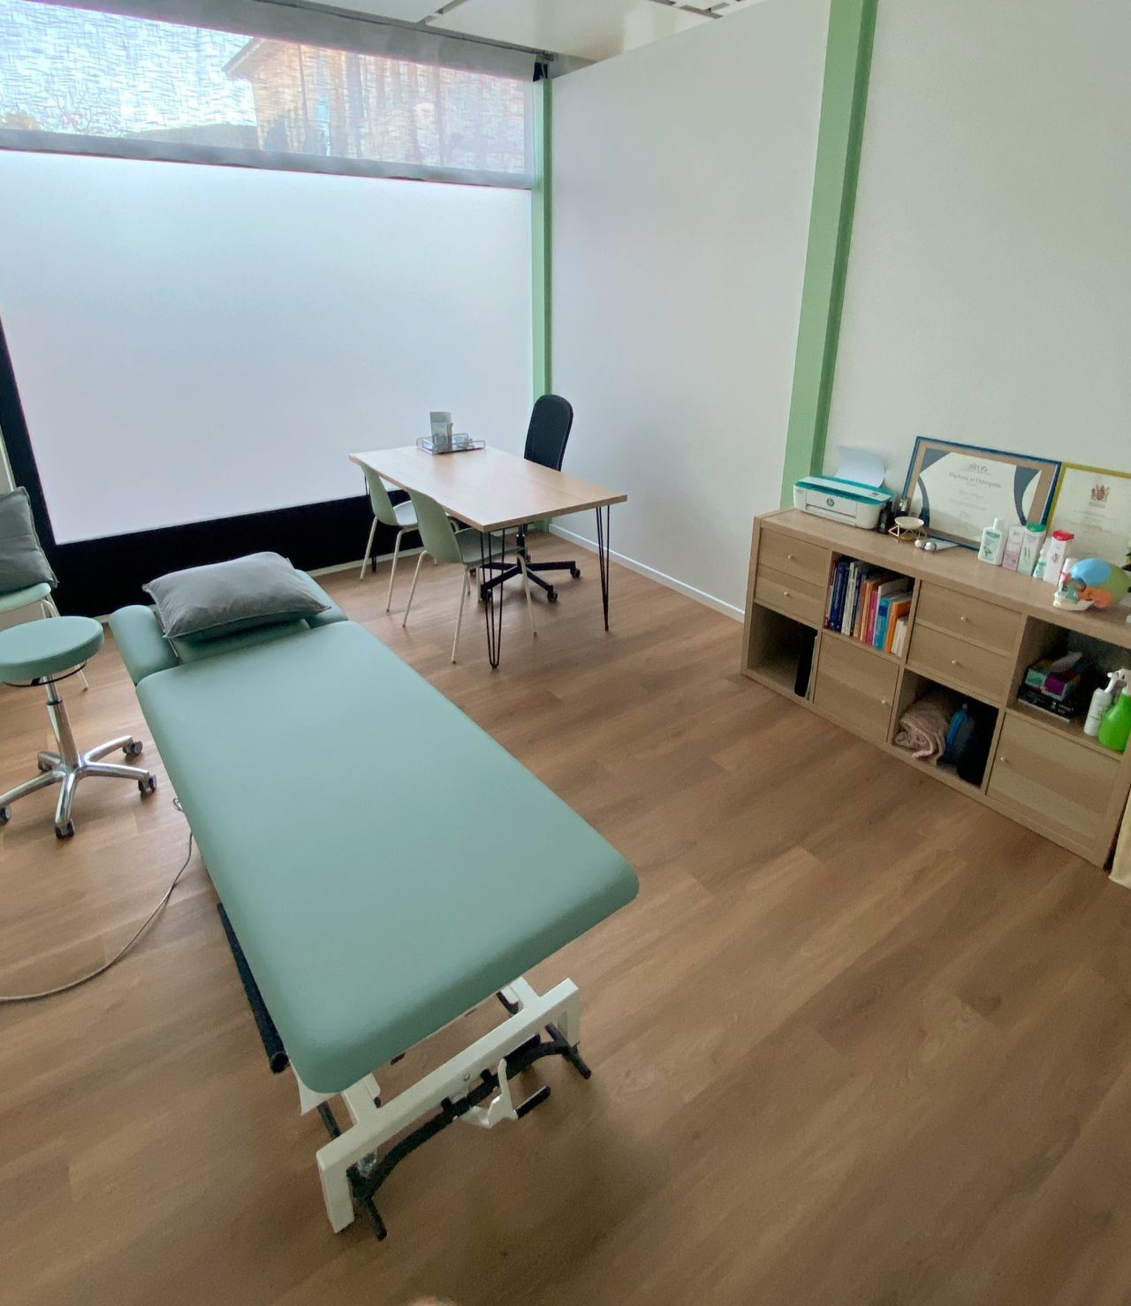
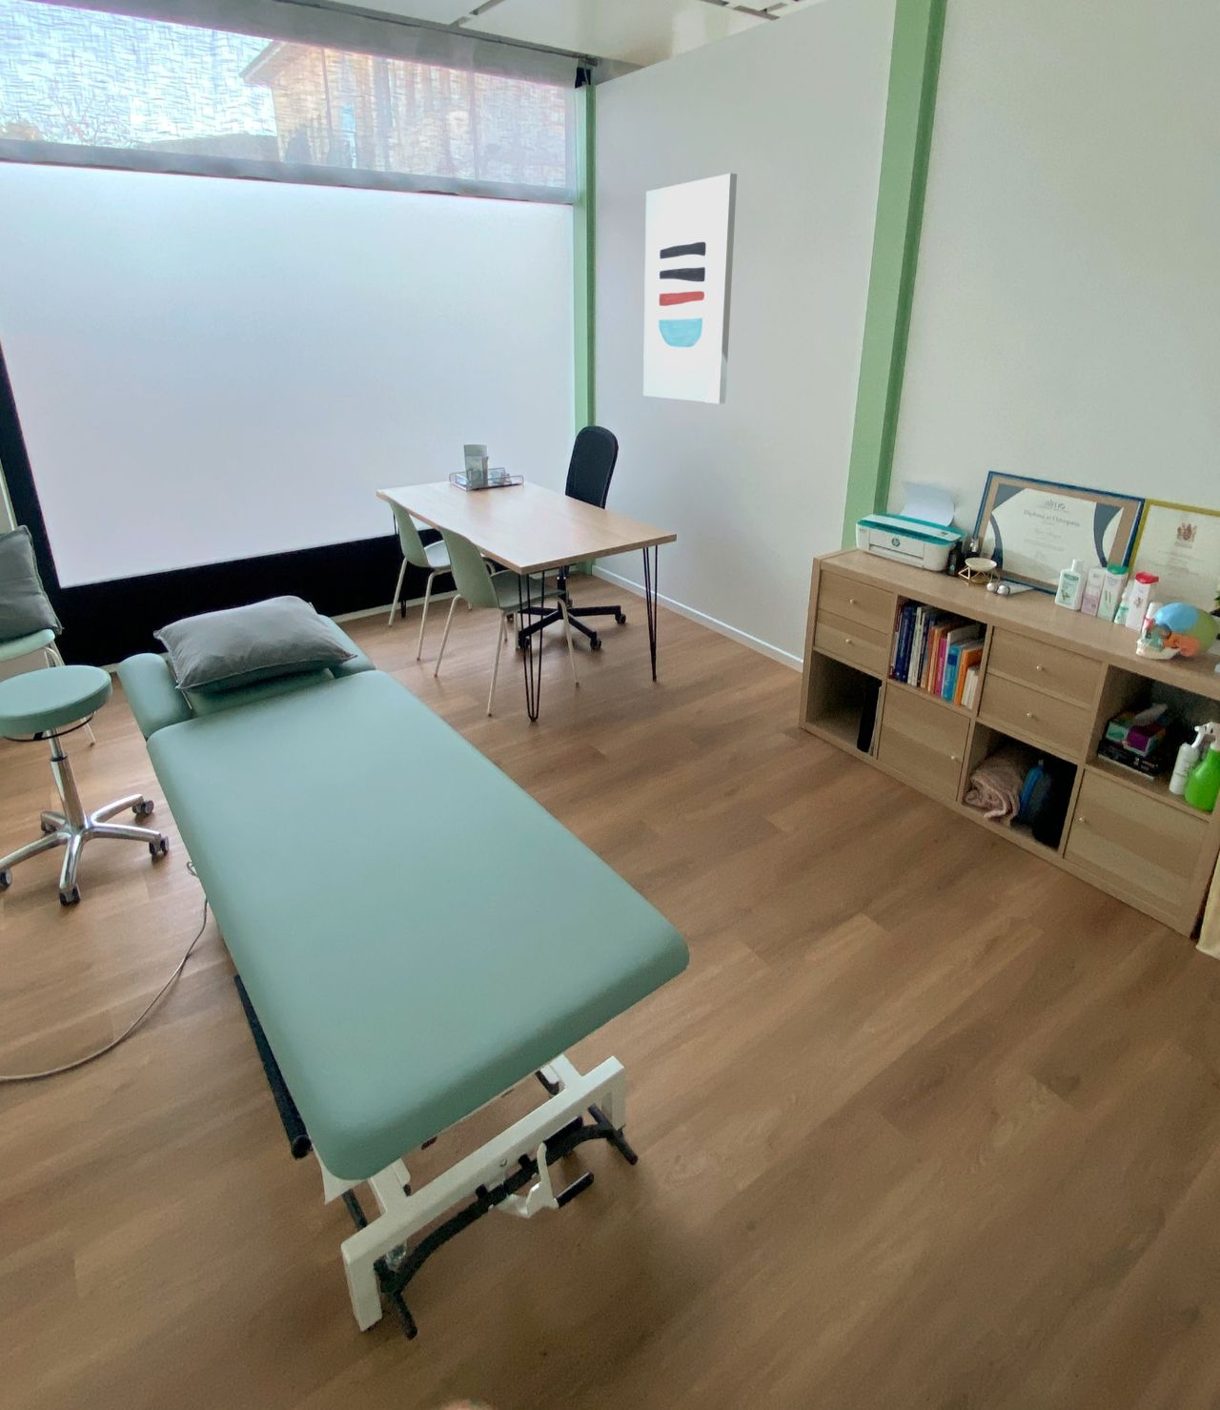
+ wall art (684, 295)
